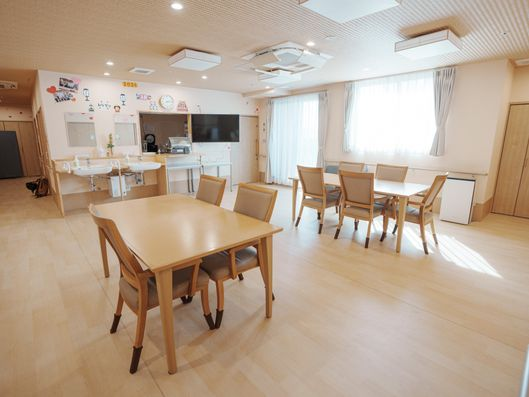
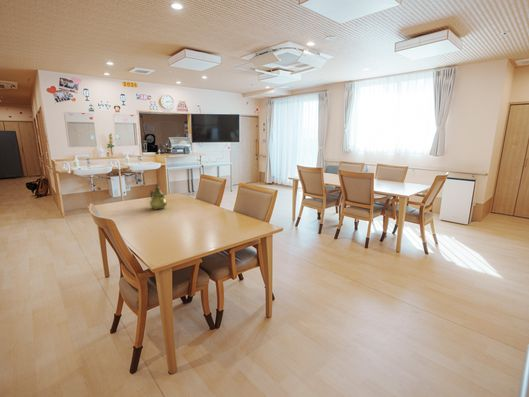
+ teapot (157, 195)
